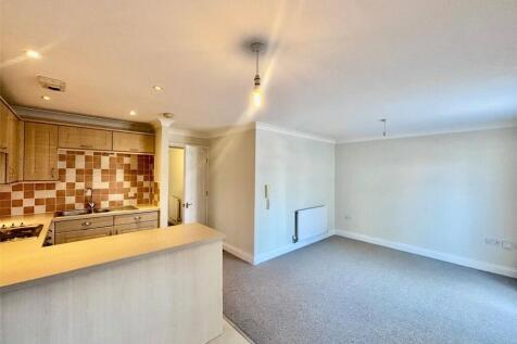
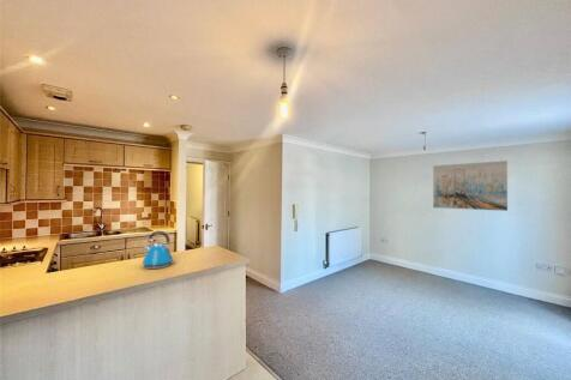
+ kettle (158, 247)
+ wall art (467, 186)
